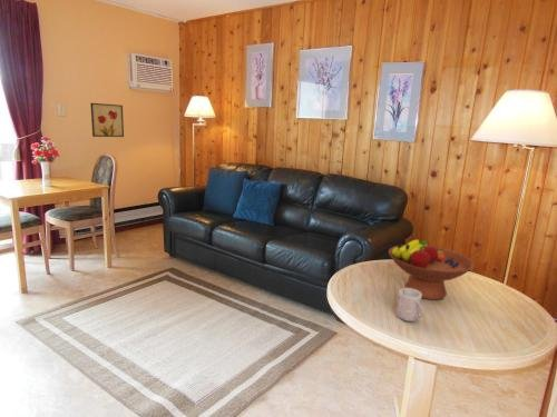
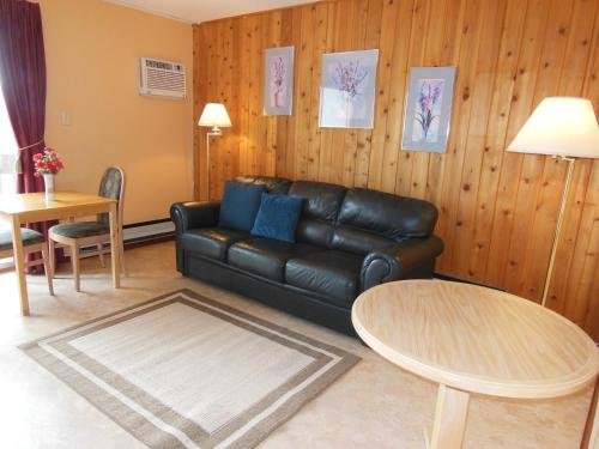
- fruit bowl (428, 267)
- mug (411, 304)
- wall art (107, 120)
